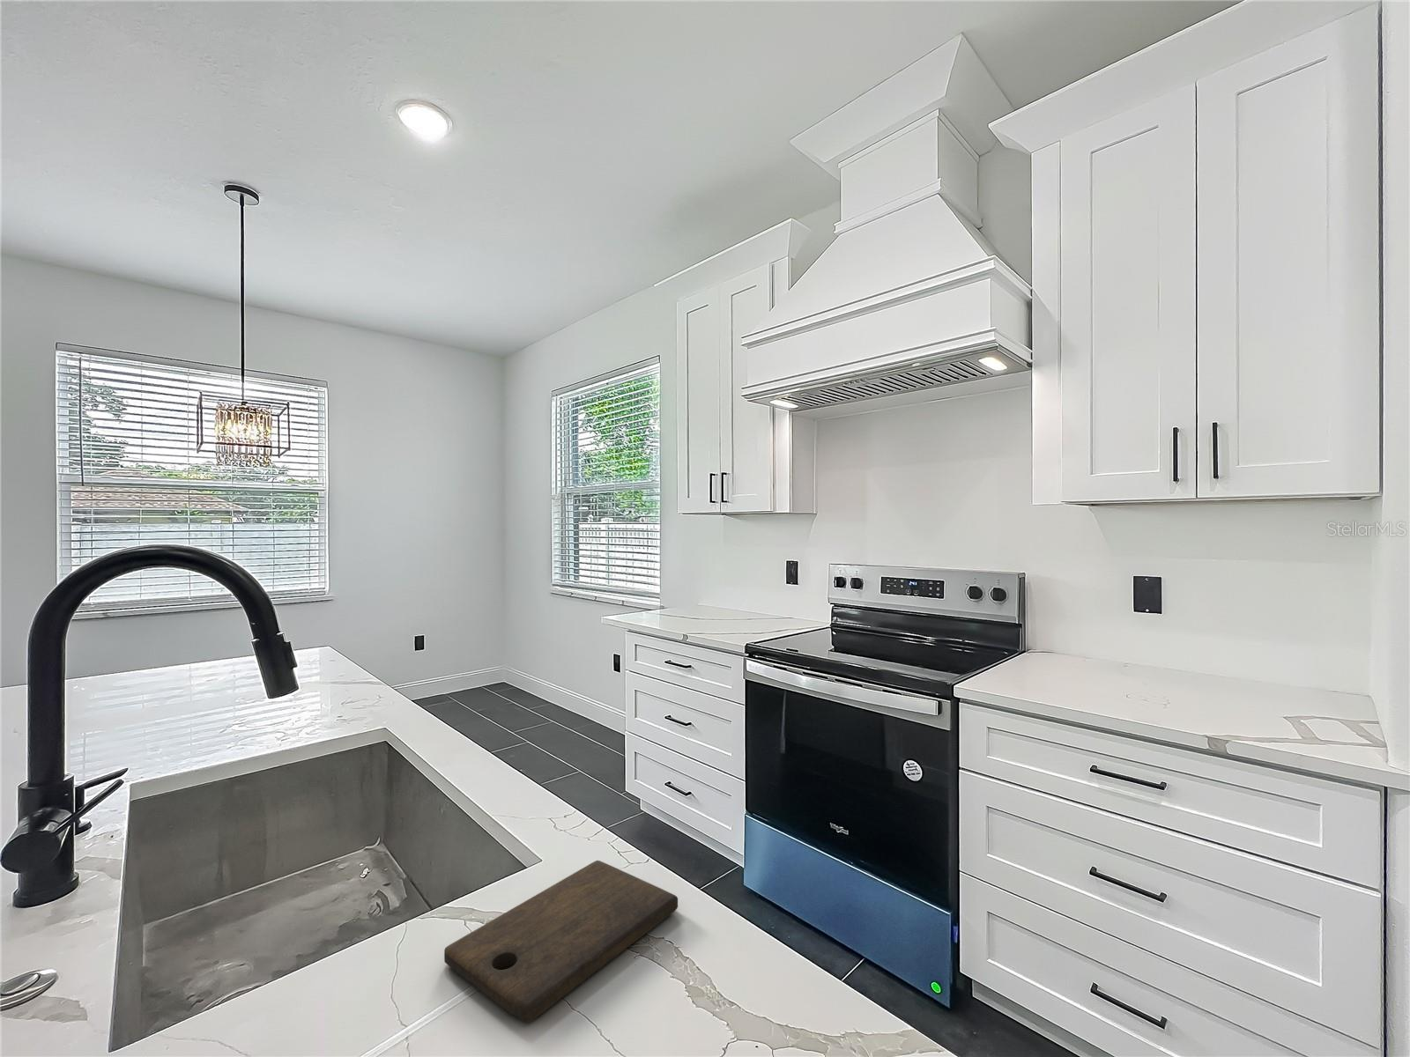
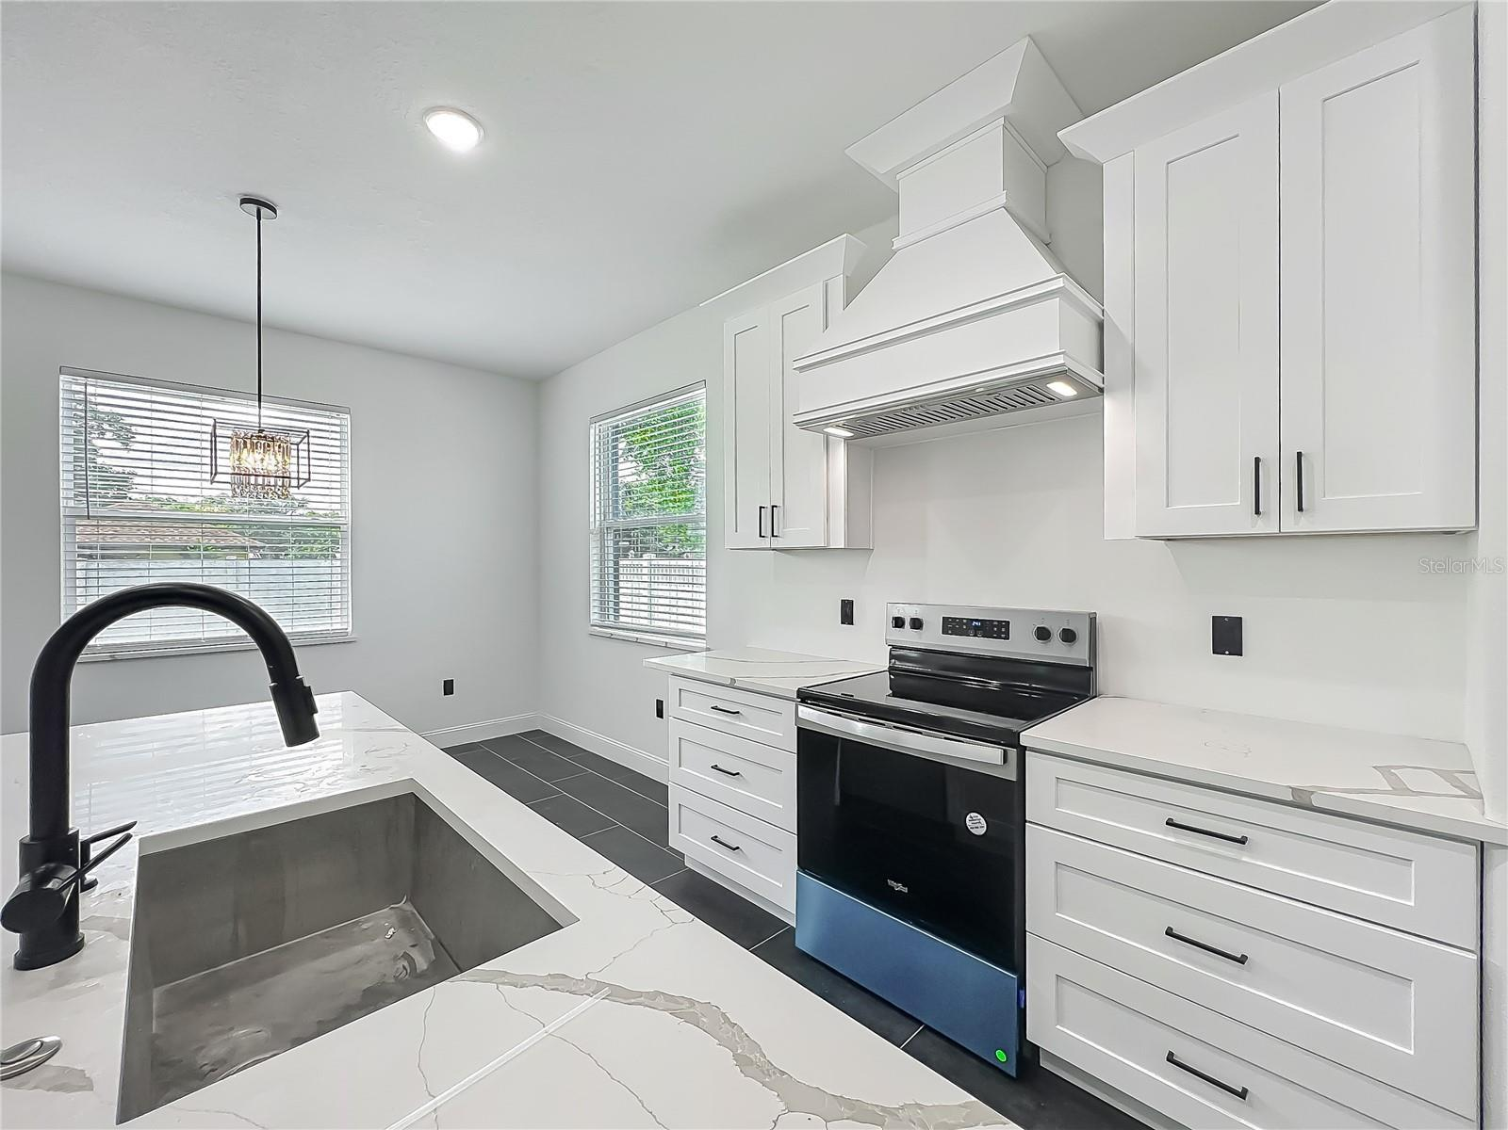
- cutting board (568, 927)
